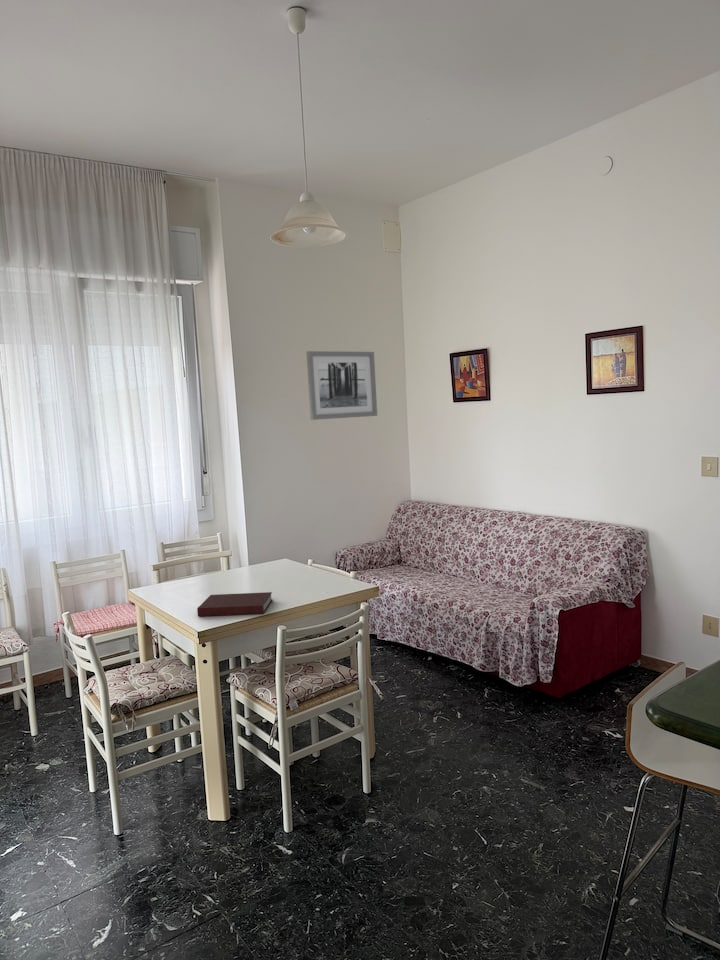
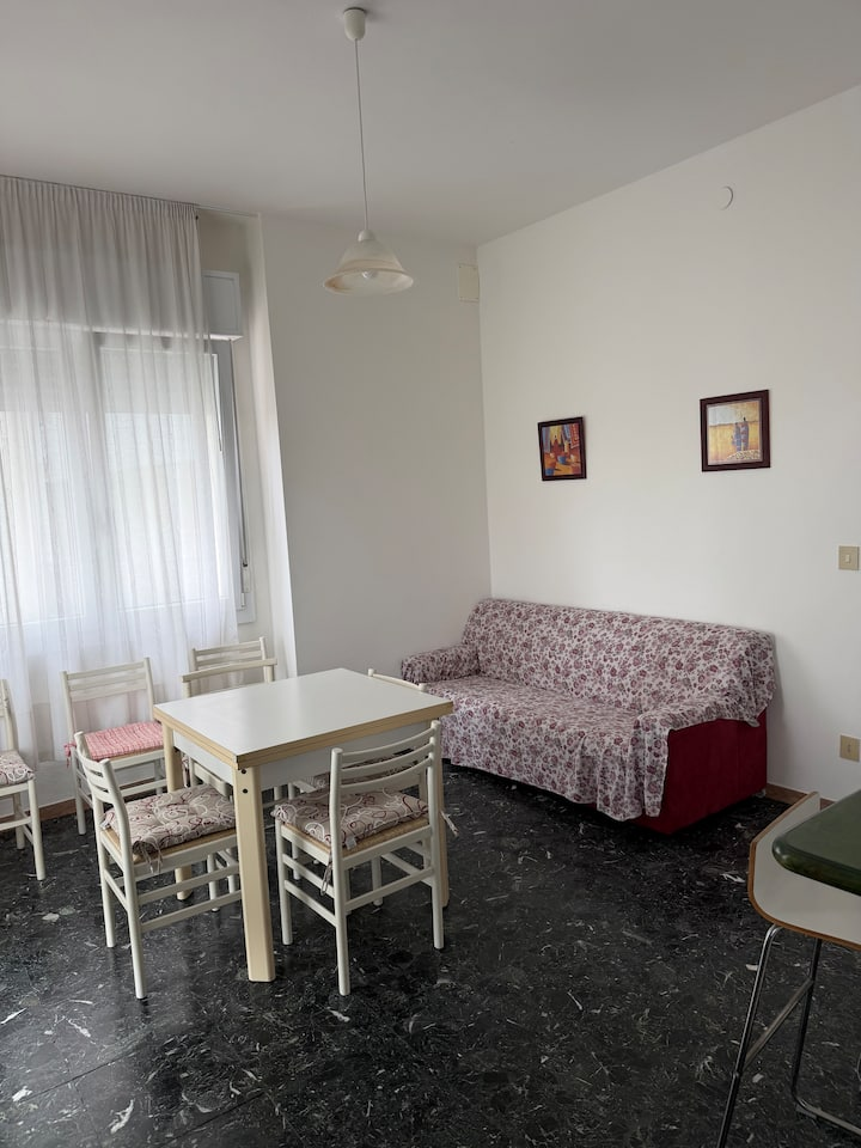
- wall art (343, 384)
- notebook (236, 603)
